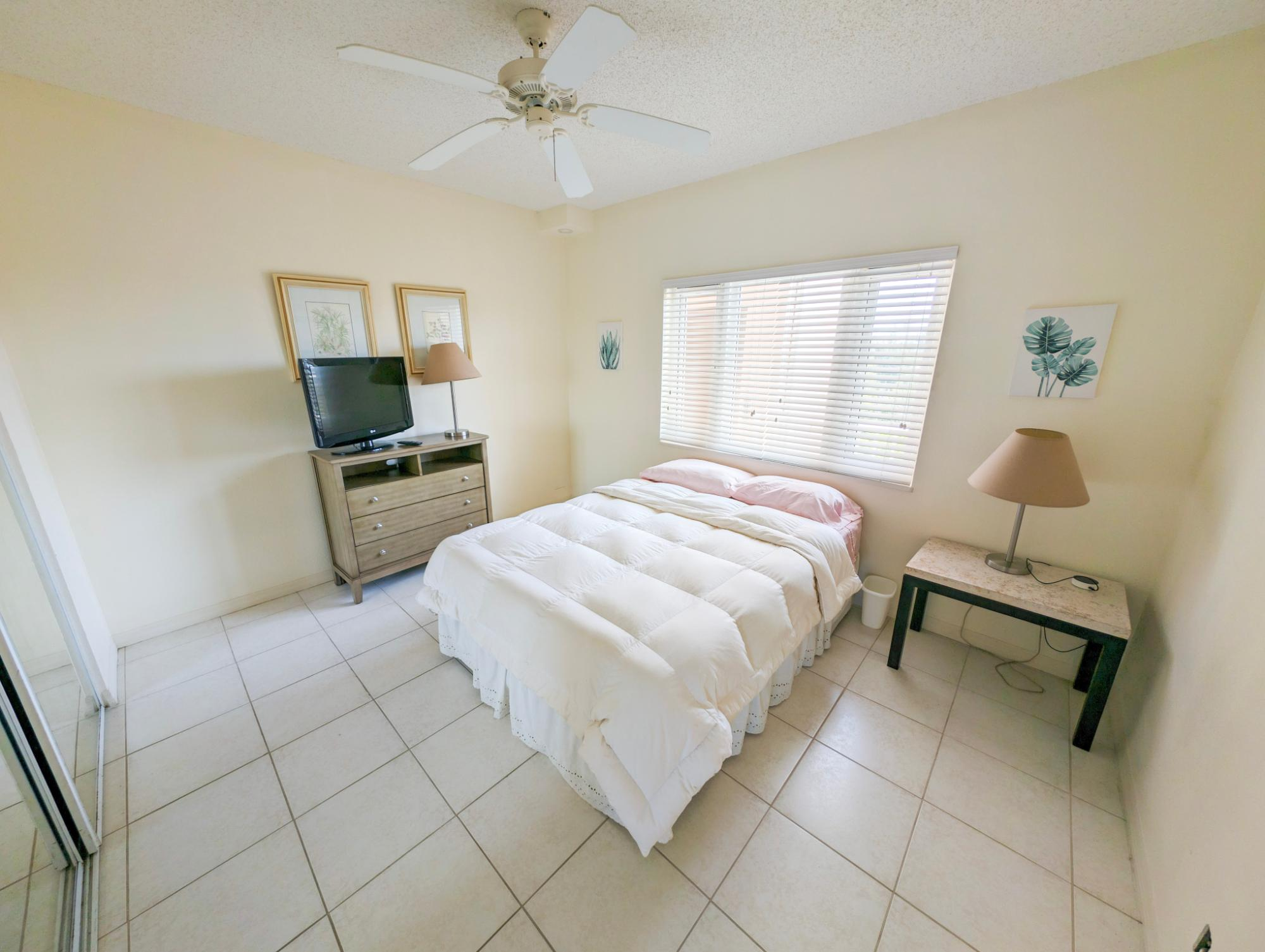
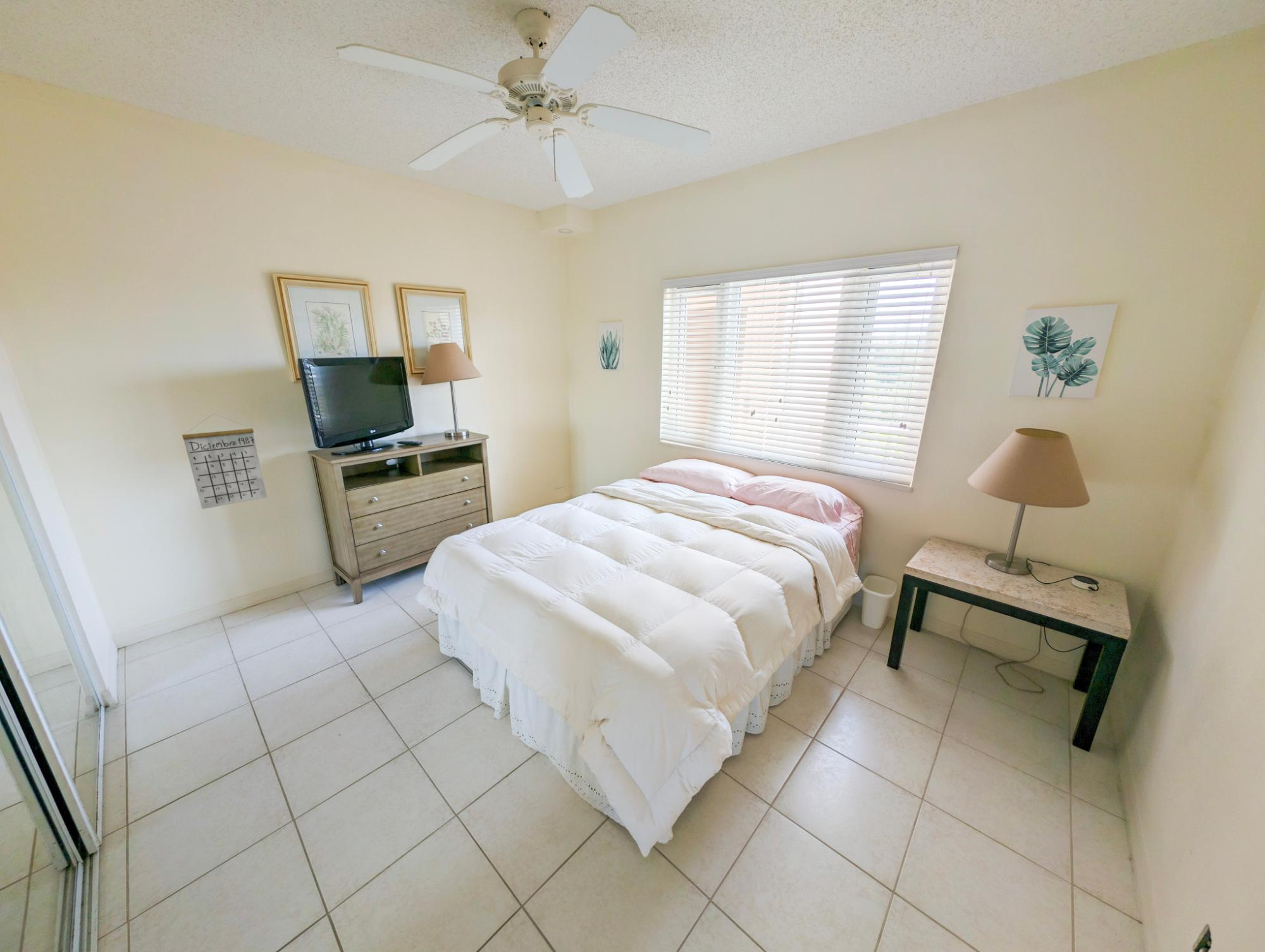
+ calendar (225, 459)
